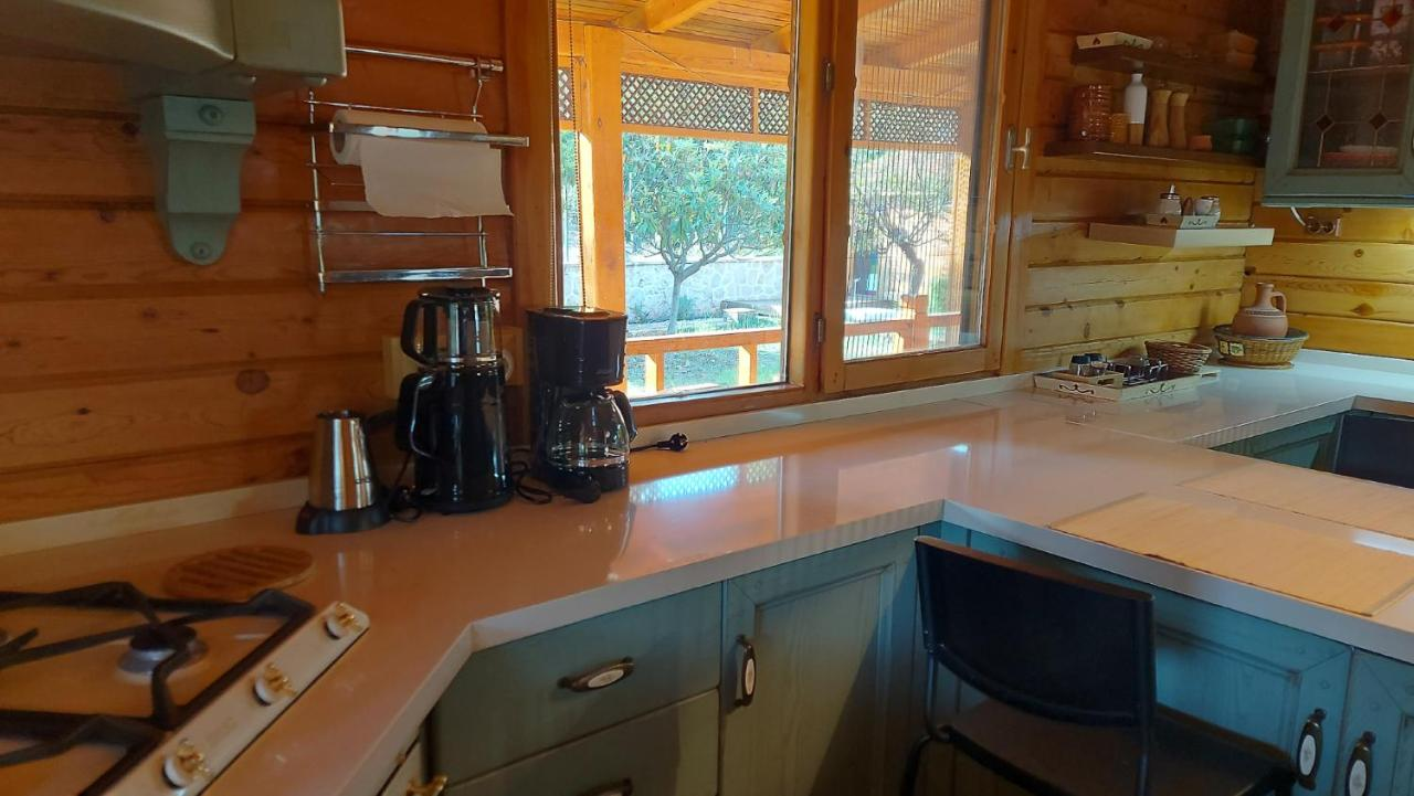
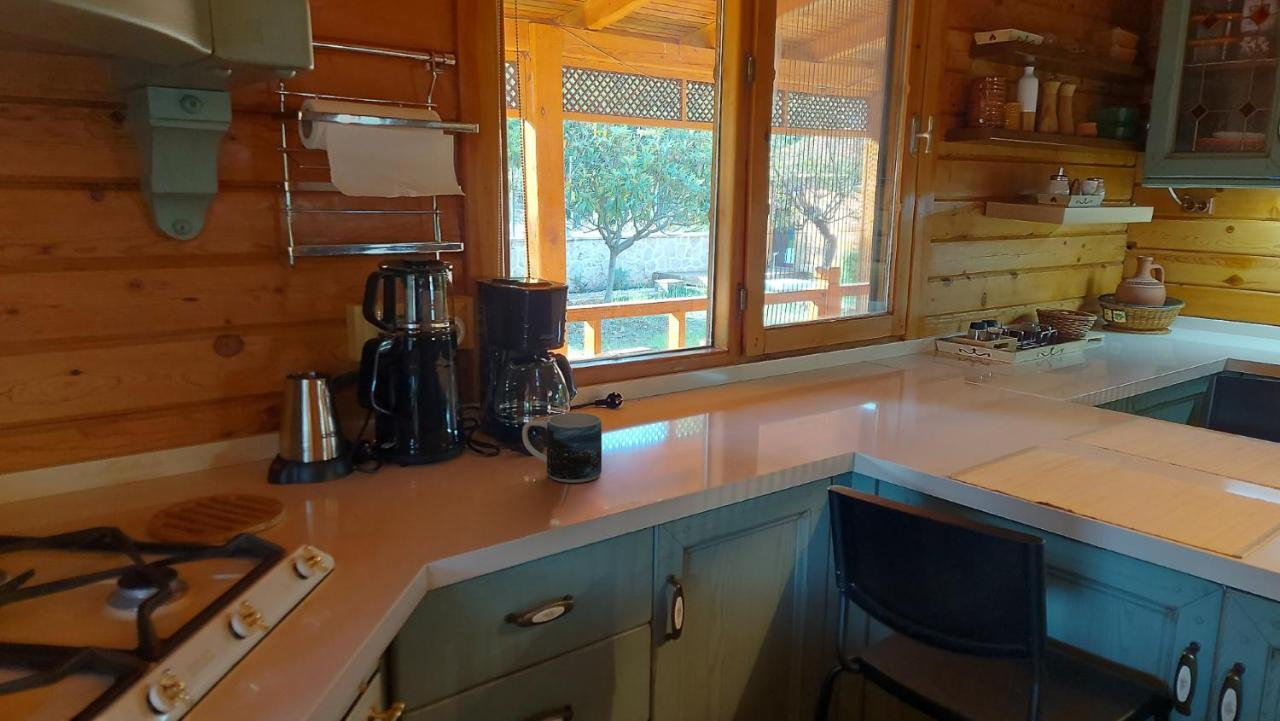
+ mug (561, 446)
